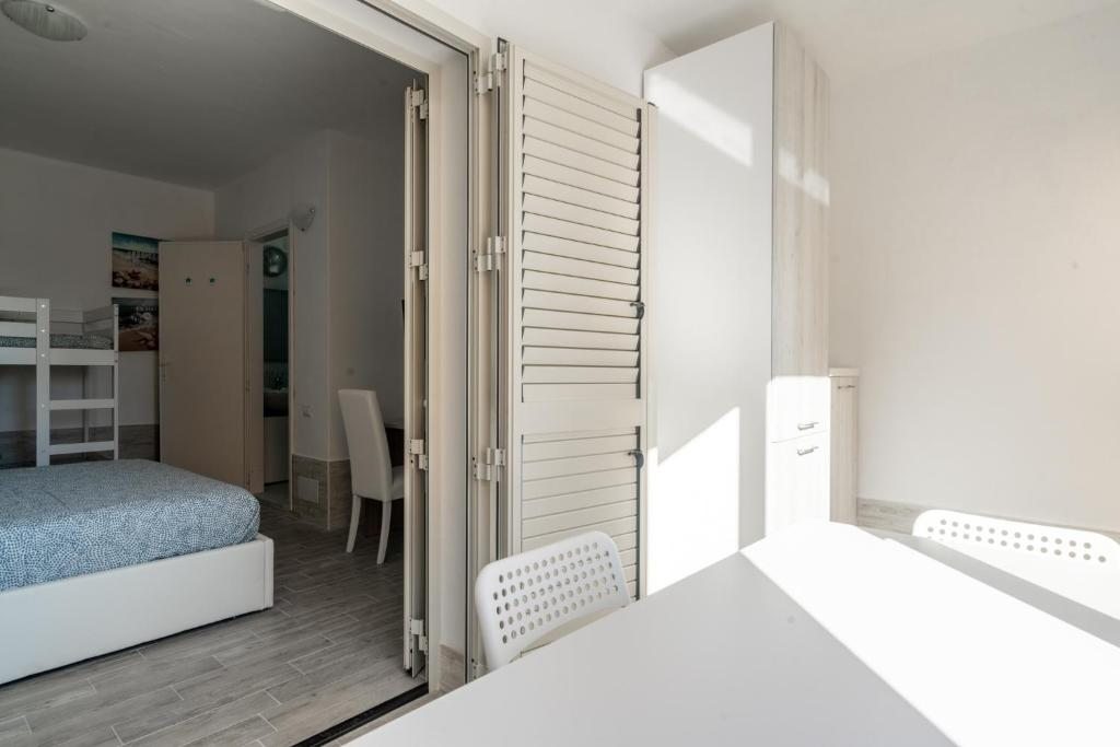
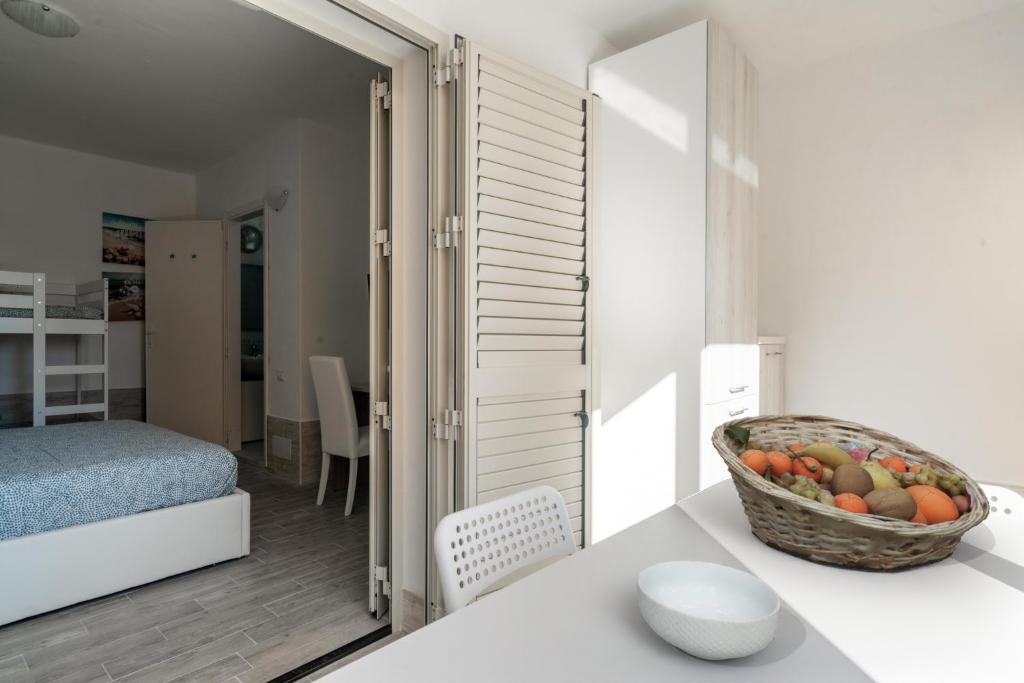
+ cereal bowl (705, 614)
+ fruit basket (840, 481)
